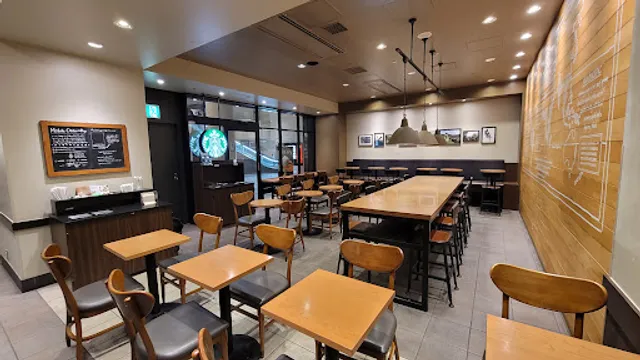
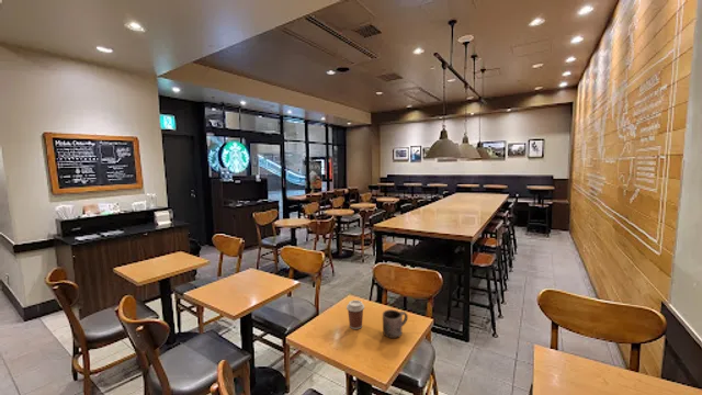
+ coffee cup (355, 314)
+ mug (394, 321)
